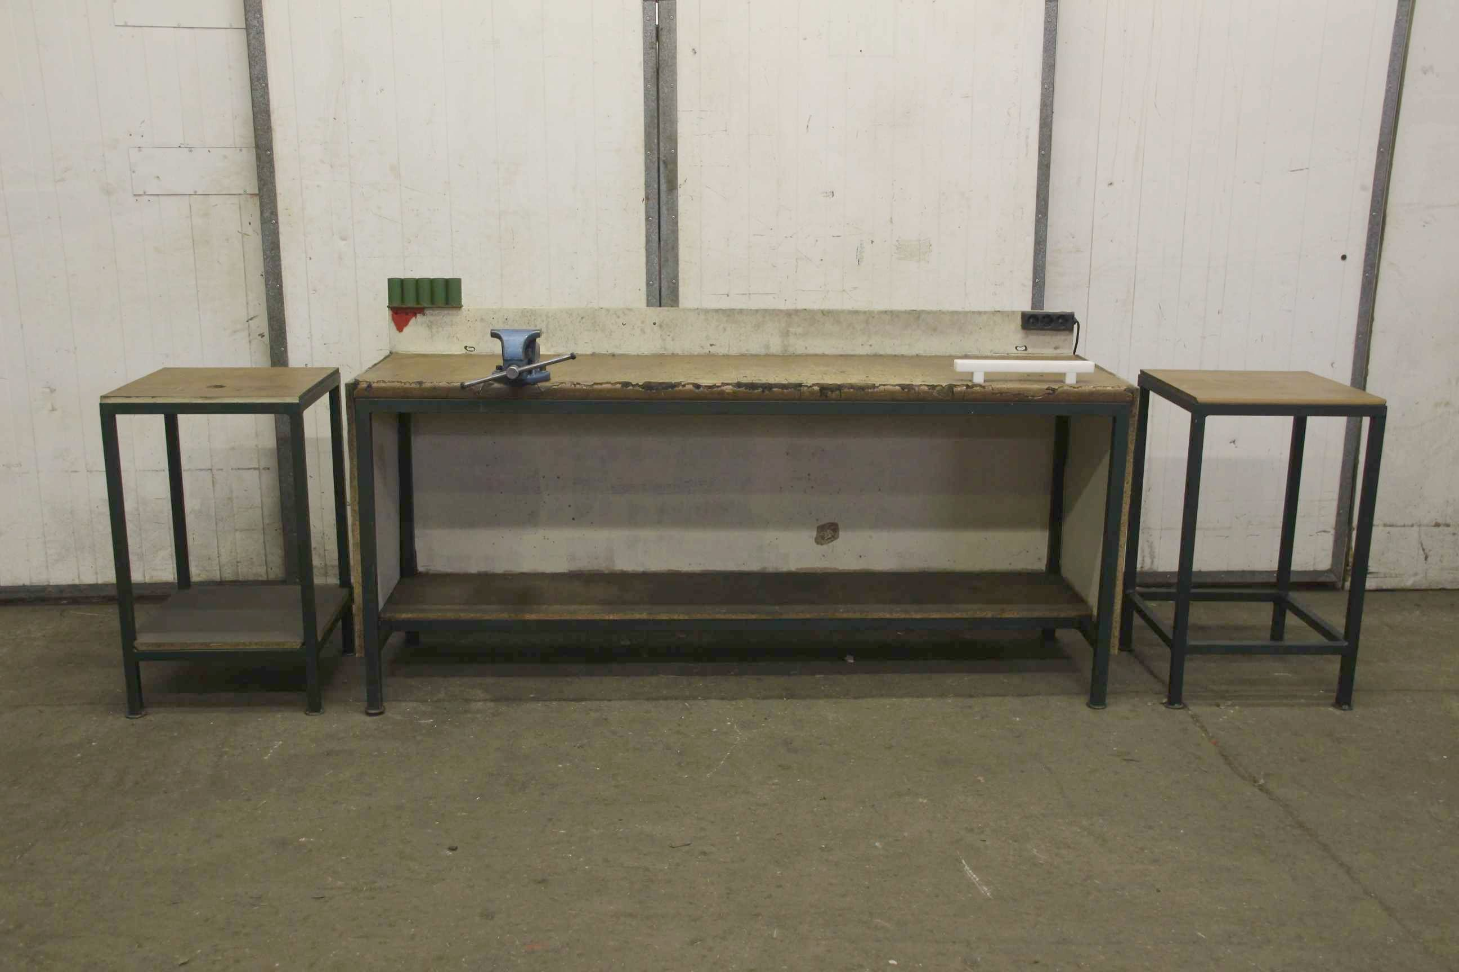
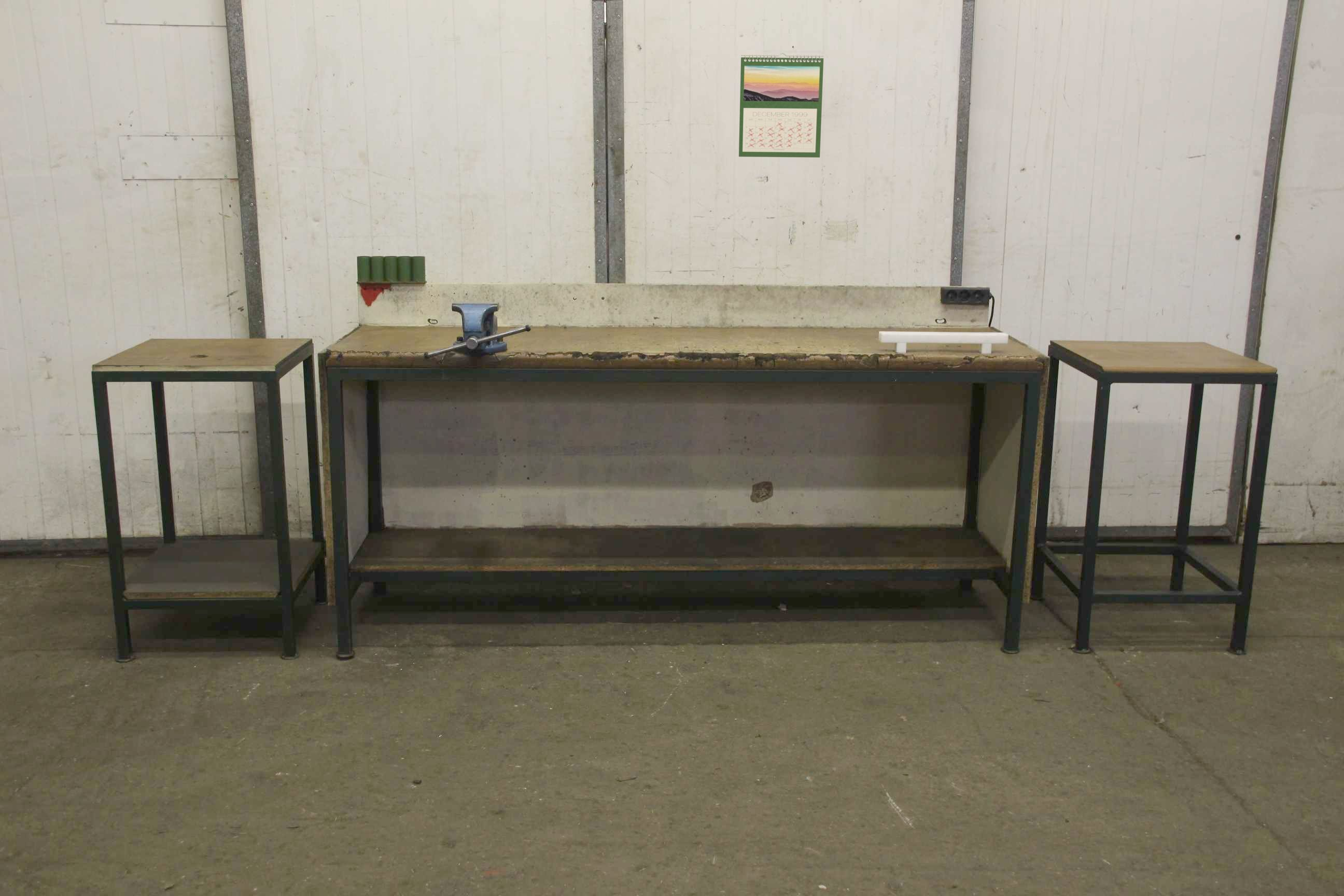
+ calendar (780, 105)
